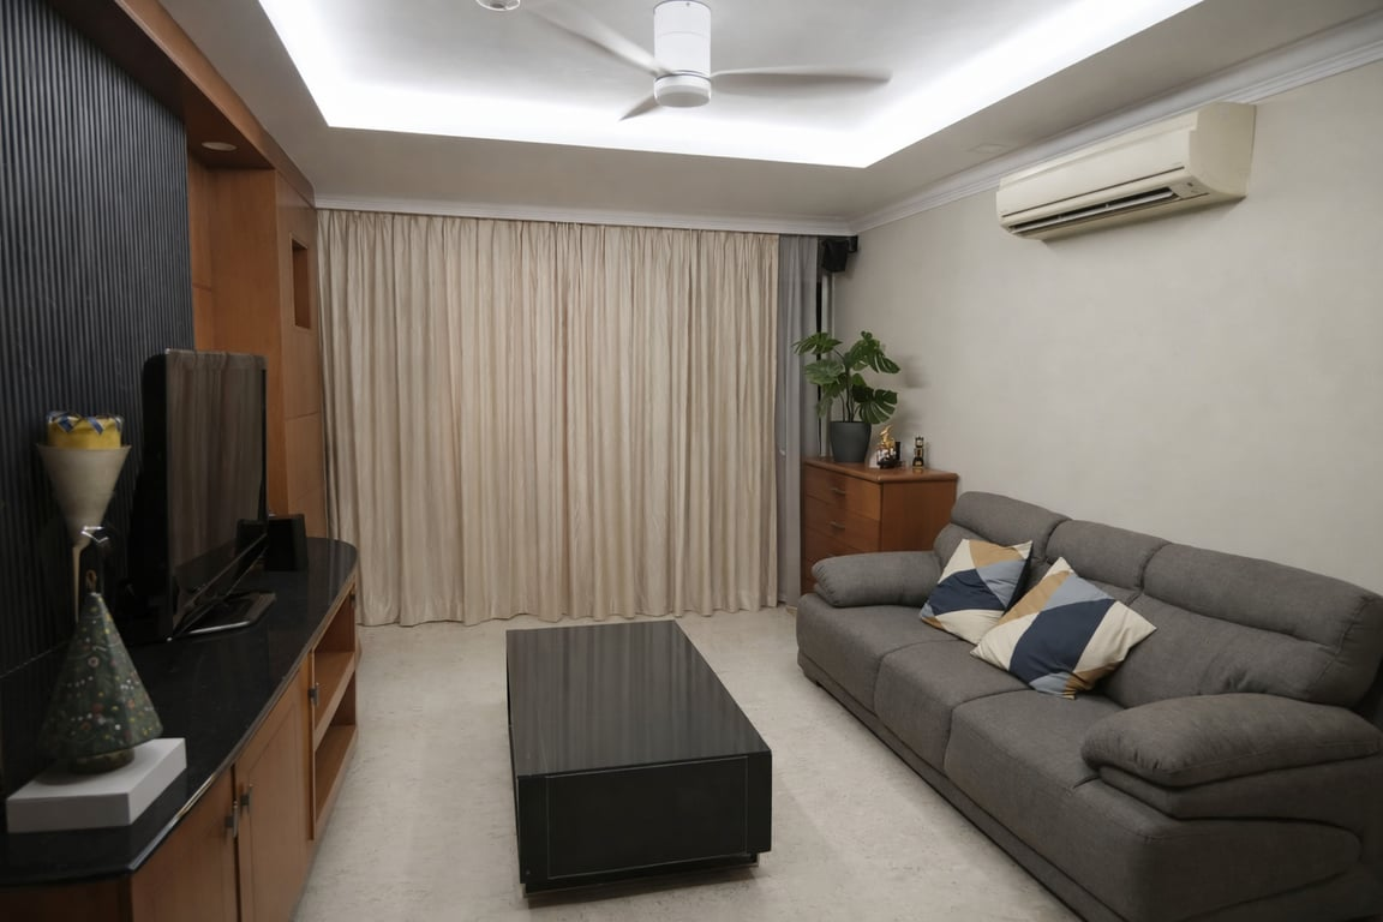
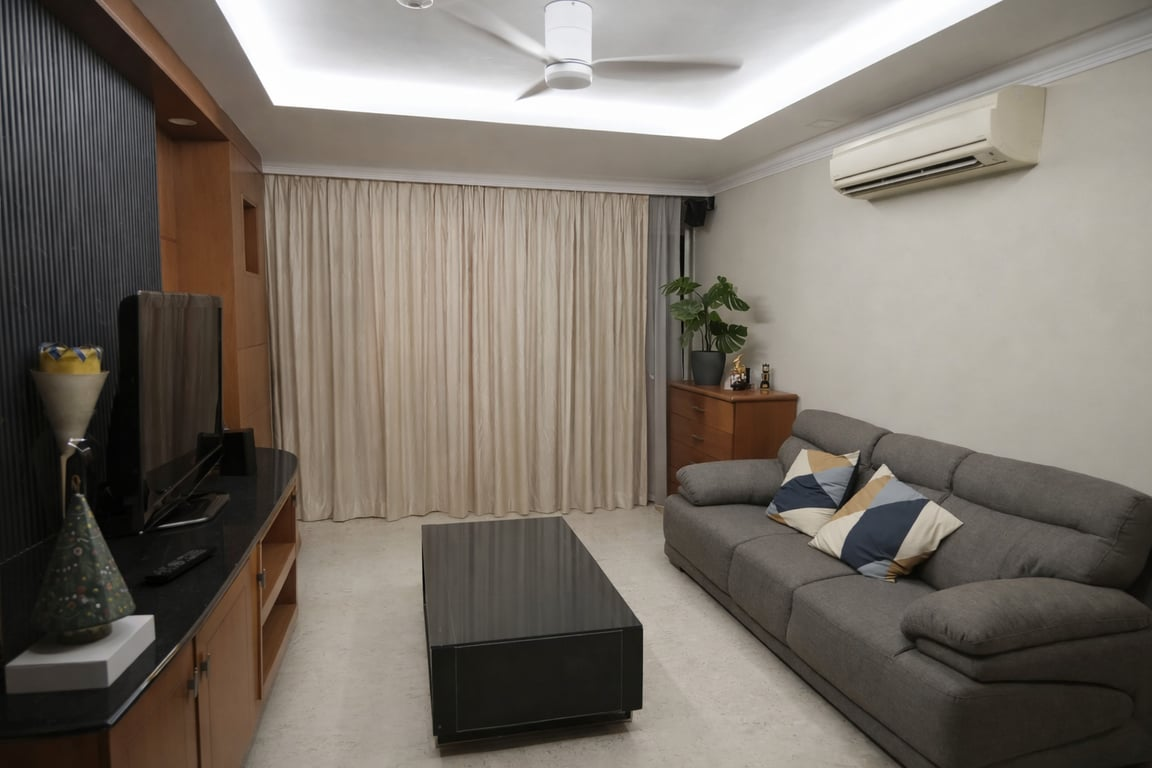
+ remote control (183, 563)
